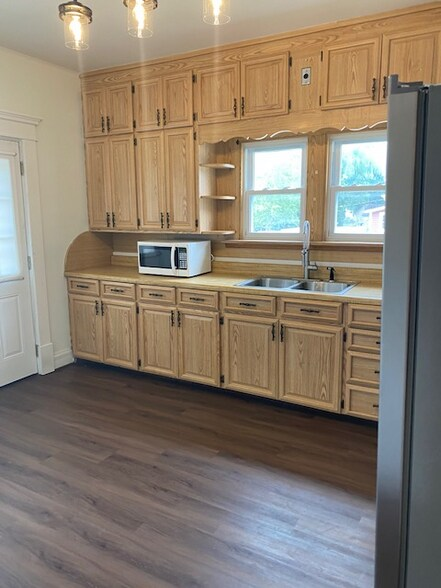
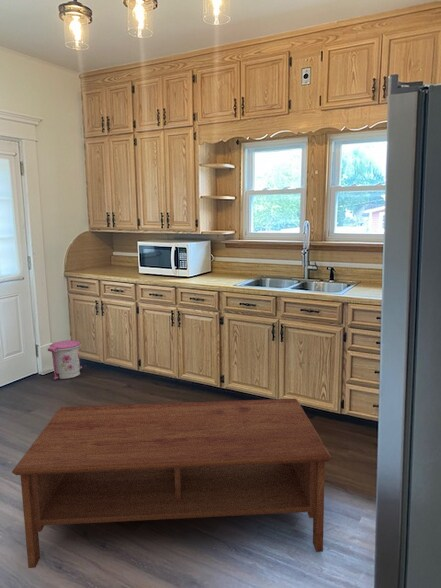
+ coffee table (179, 472)
+ trash can (65, 358)
